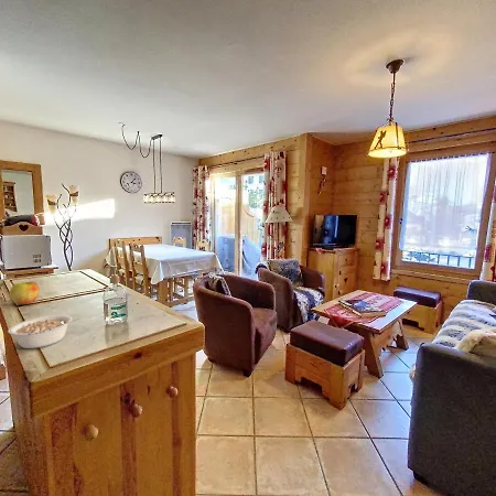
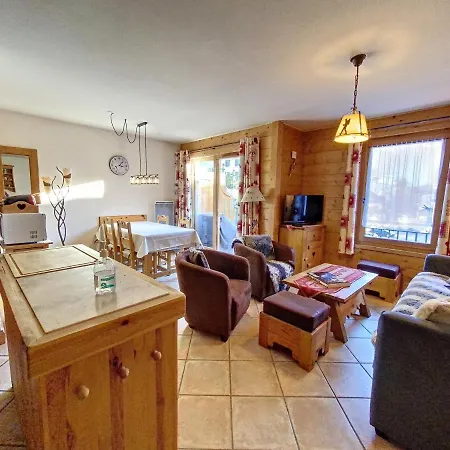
- legume (44, 330)
- apple (24, 292)
